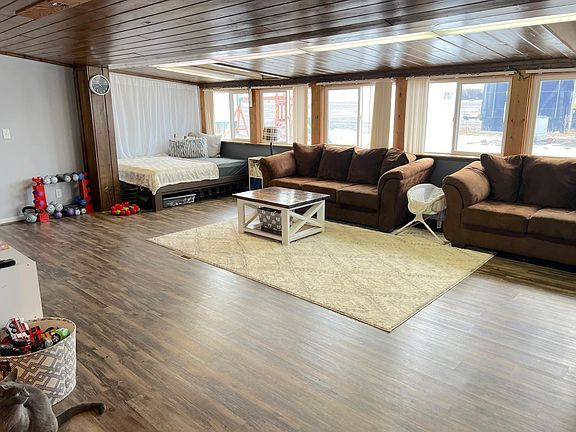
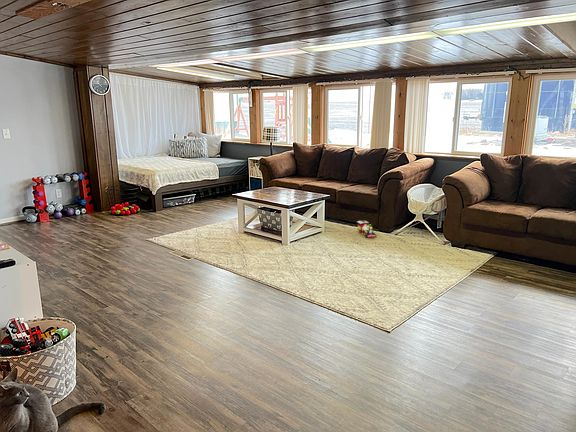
+ toy train (366, 229)
